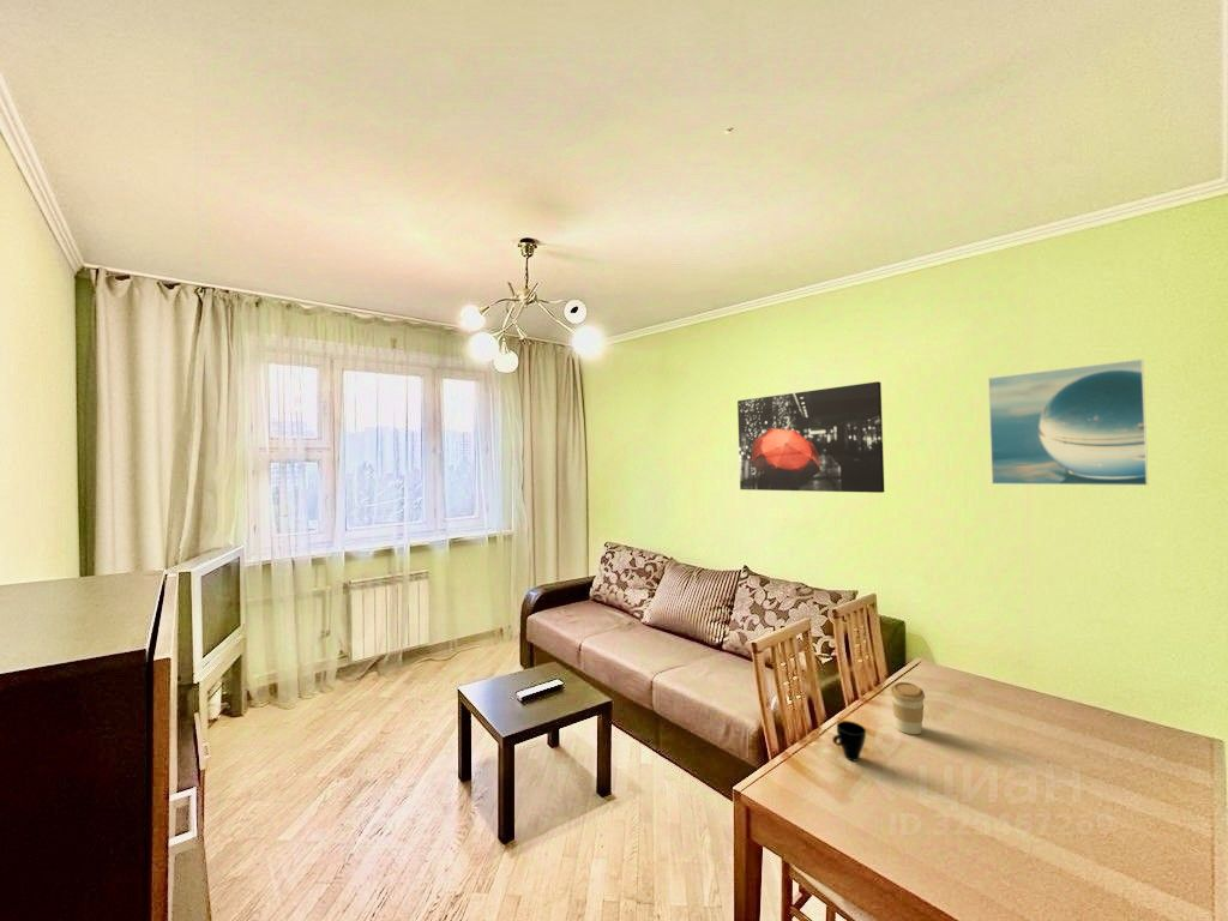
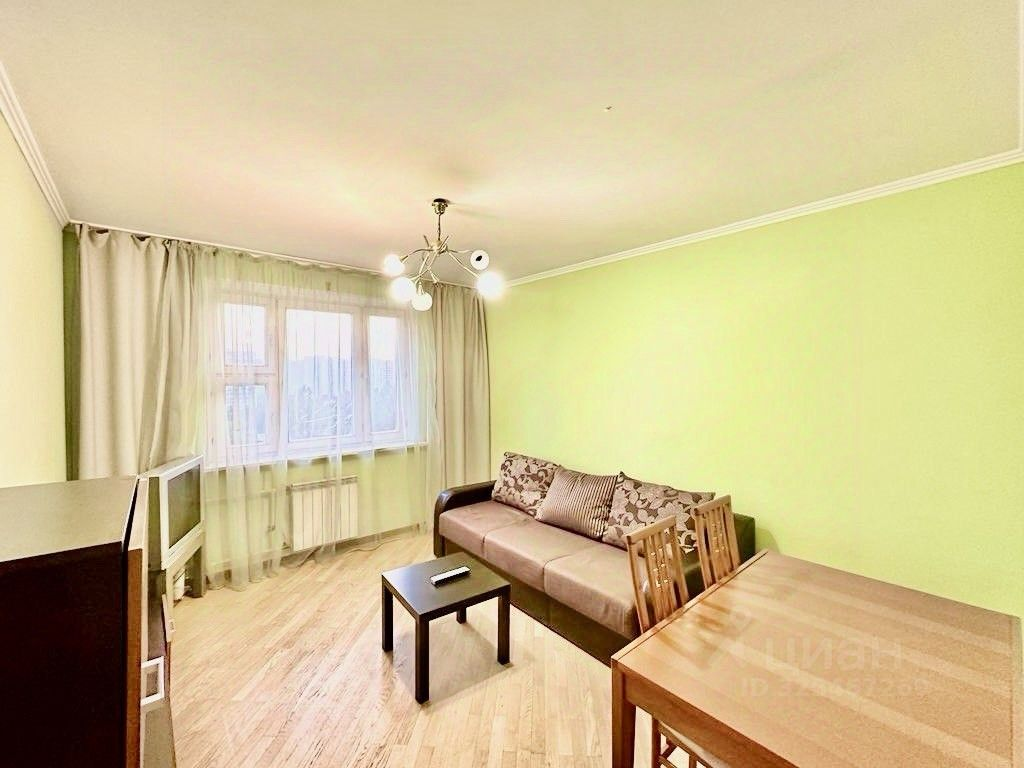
- cup (848, 744)
- coffee cup (907, 706)
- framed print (1061, 427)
- wall art (802, 441)
